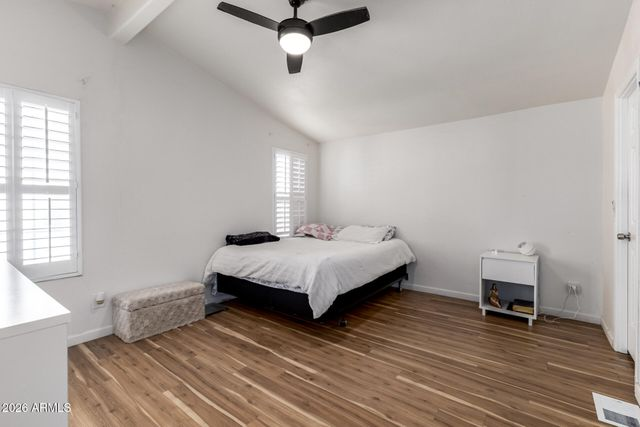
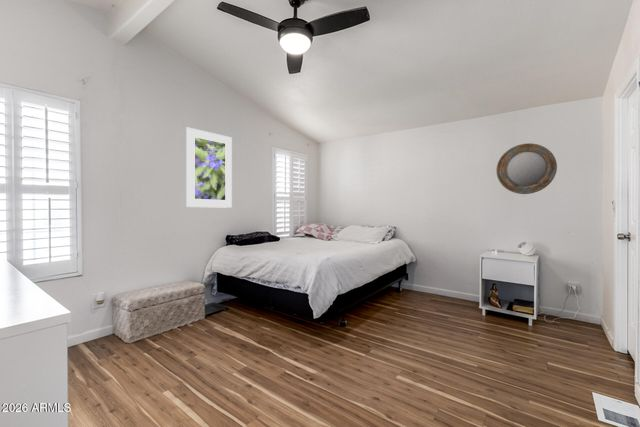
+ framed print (210, 170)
+ home mirror (525, 168)
